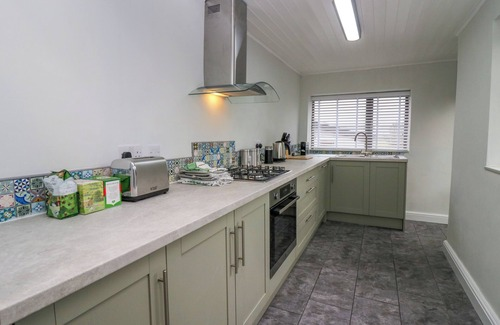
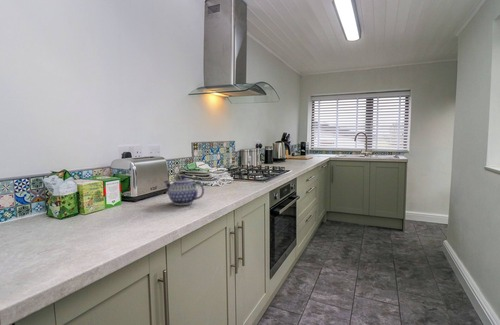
+ teapot (183, 189)
